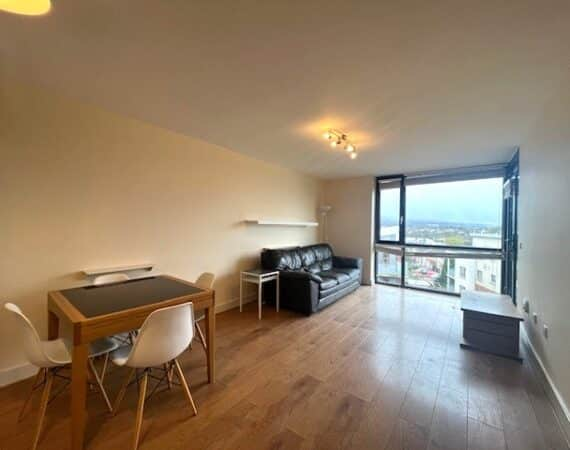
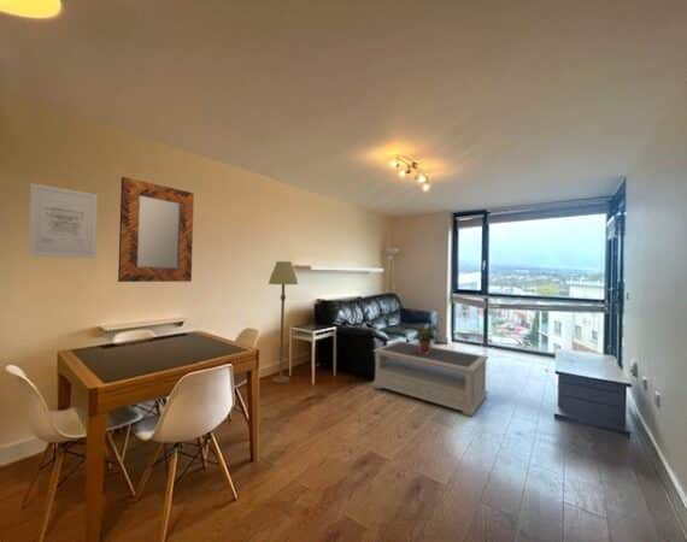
+ floor lamp (282, 320)
+ wall art (65, 223)
+ coffee table (428, 372)
+ home mirror (159, 234)
+ potted plant (424, 336)
